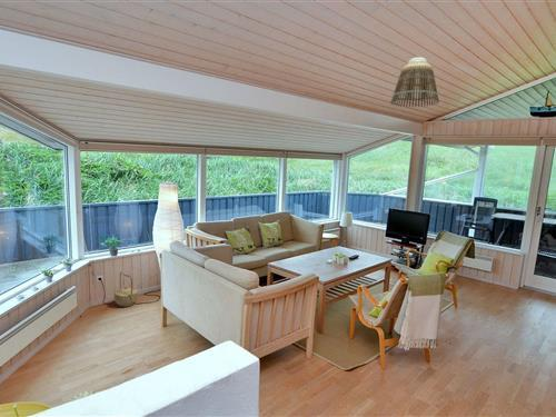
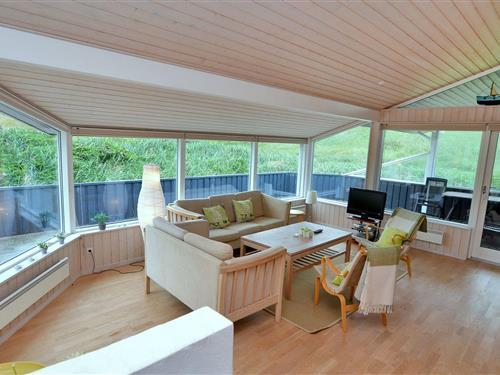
- basket (126, 288)
- lamp shade (416, 81)
